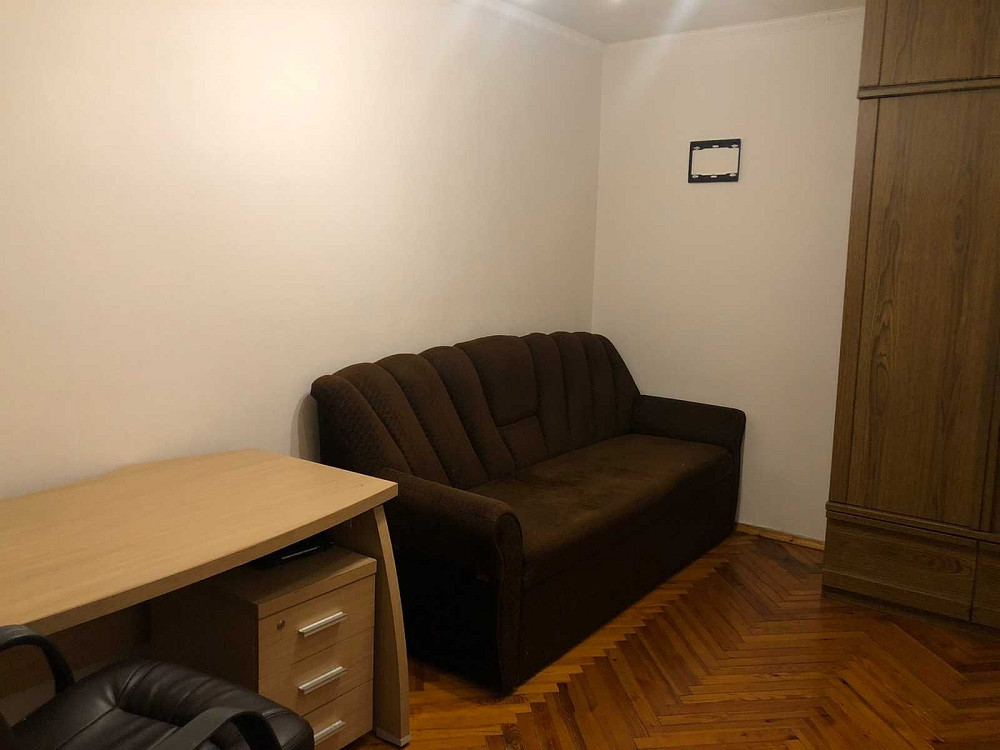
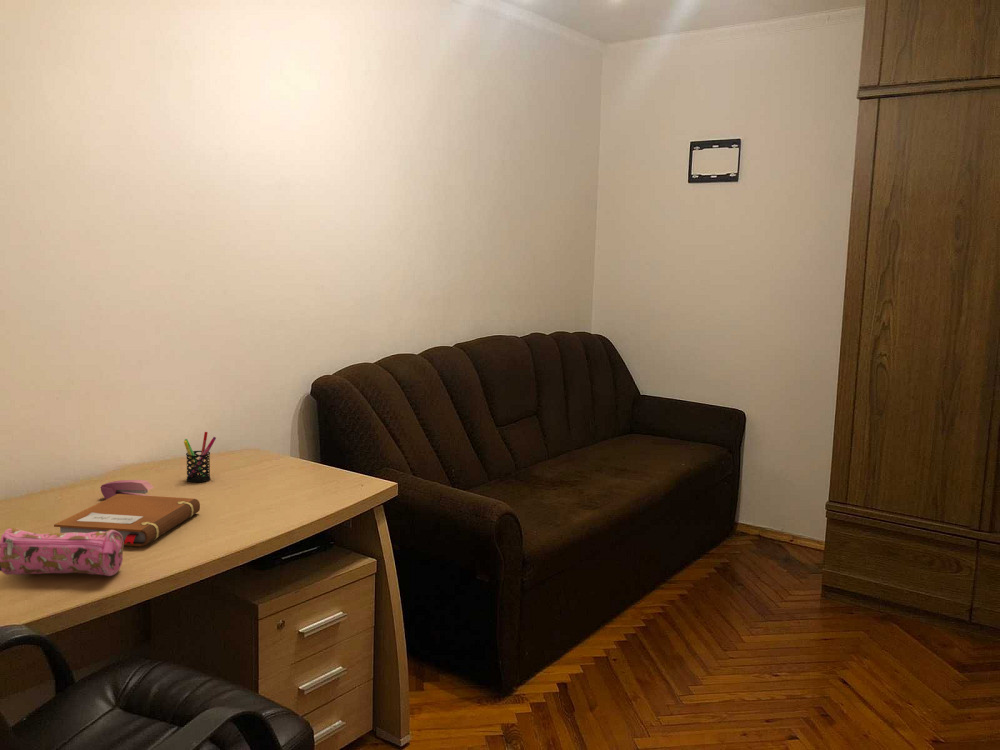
+ pen holder (197, 456)
+ pencil case (62, 551)
+ notebook (130, 519)
+ stapler (127, 489)
